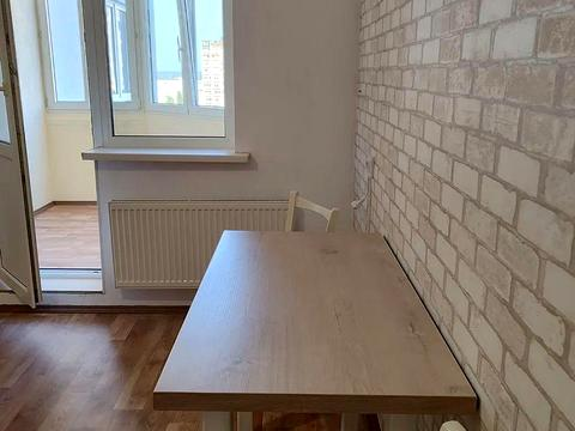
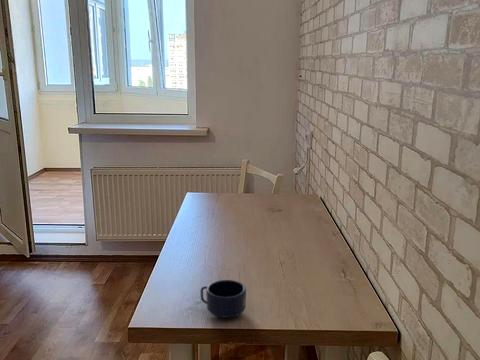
+ mug (222, 299)
